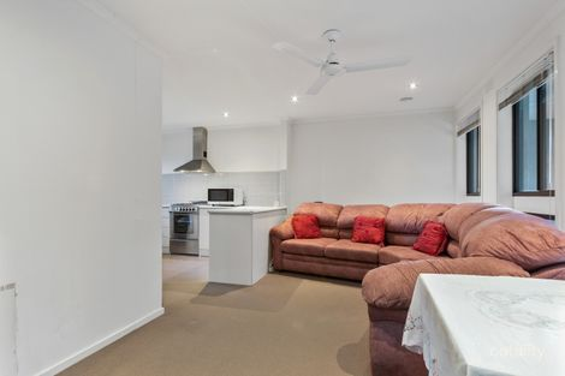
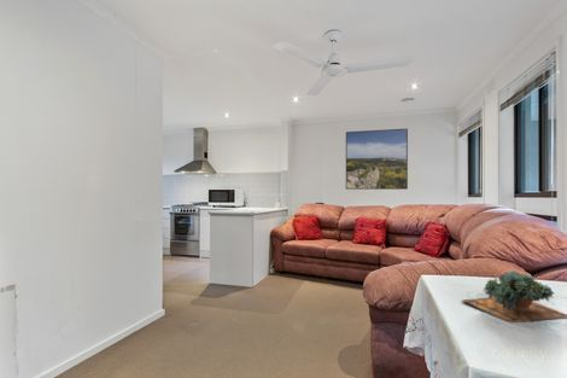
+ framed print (375, 159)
+ succulent plant (513, 289)
